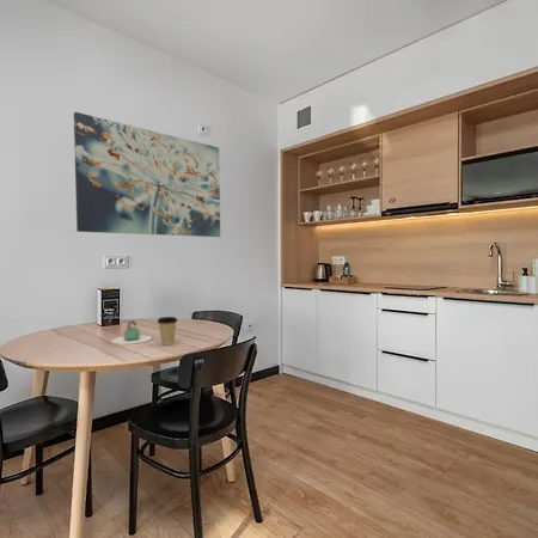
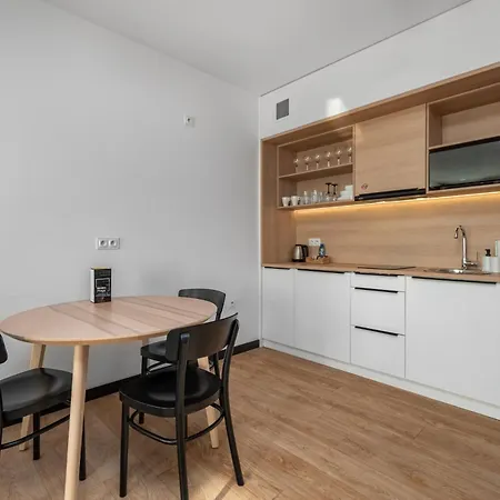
- teapot (132, 330)
- wall art (157, 183)
- coffee cup (167, 330)
